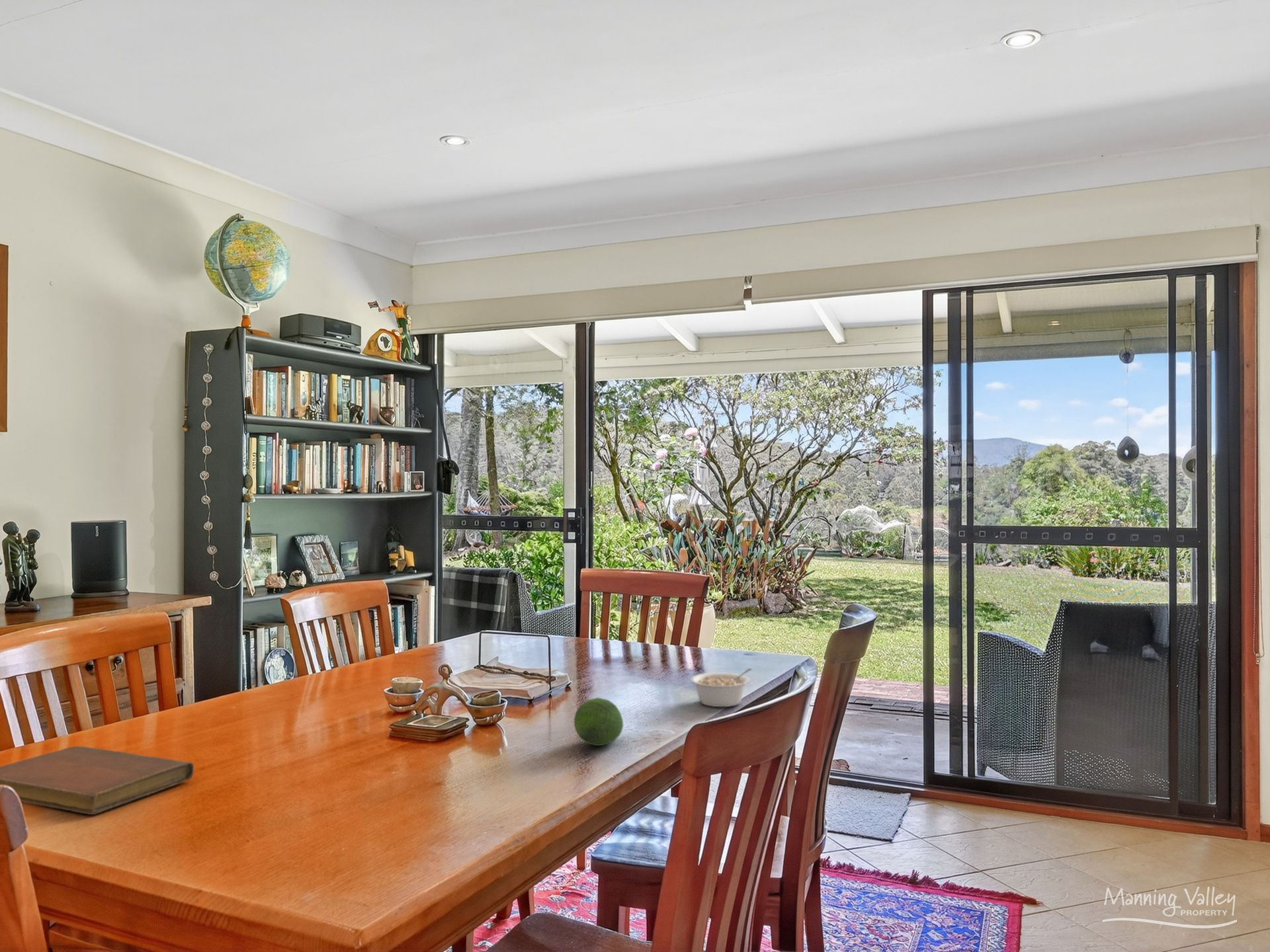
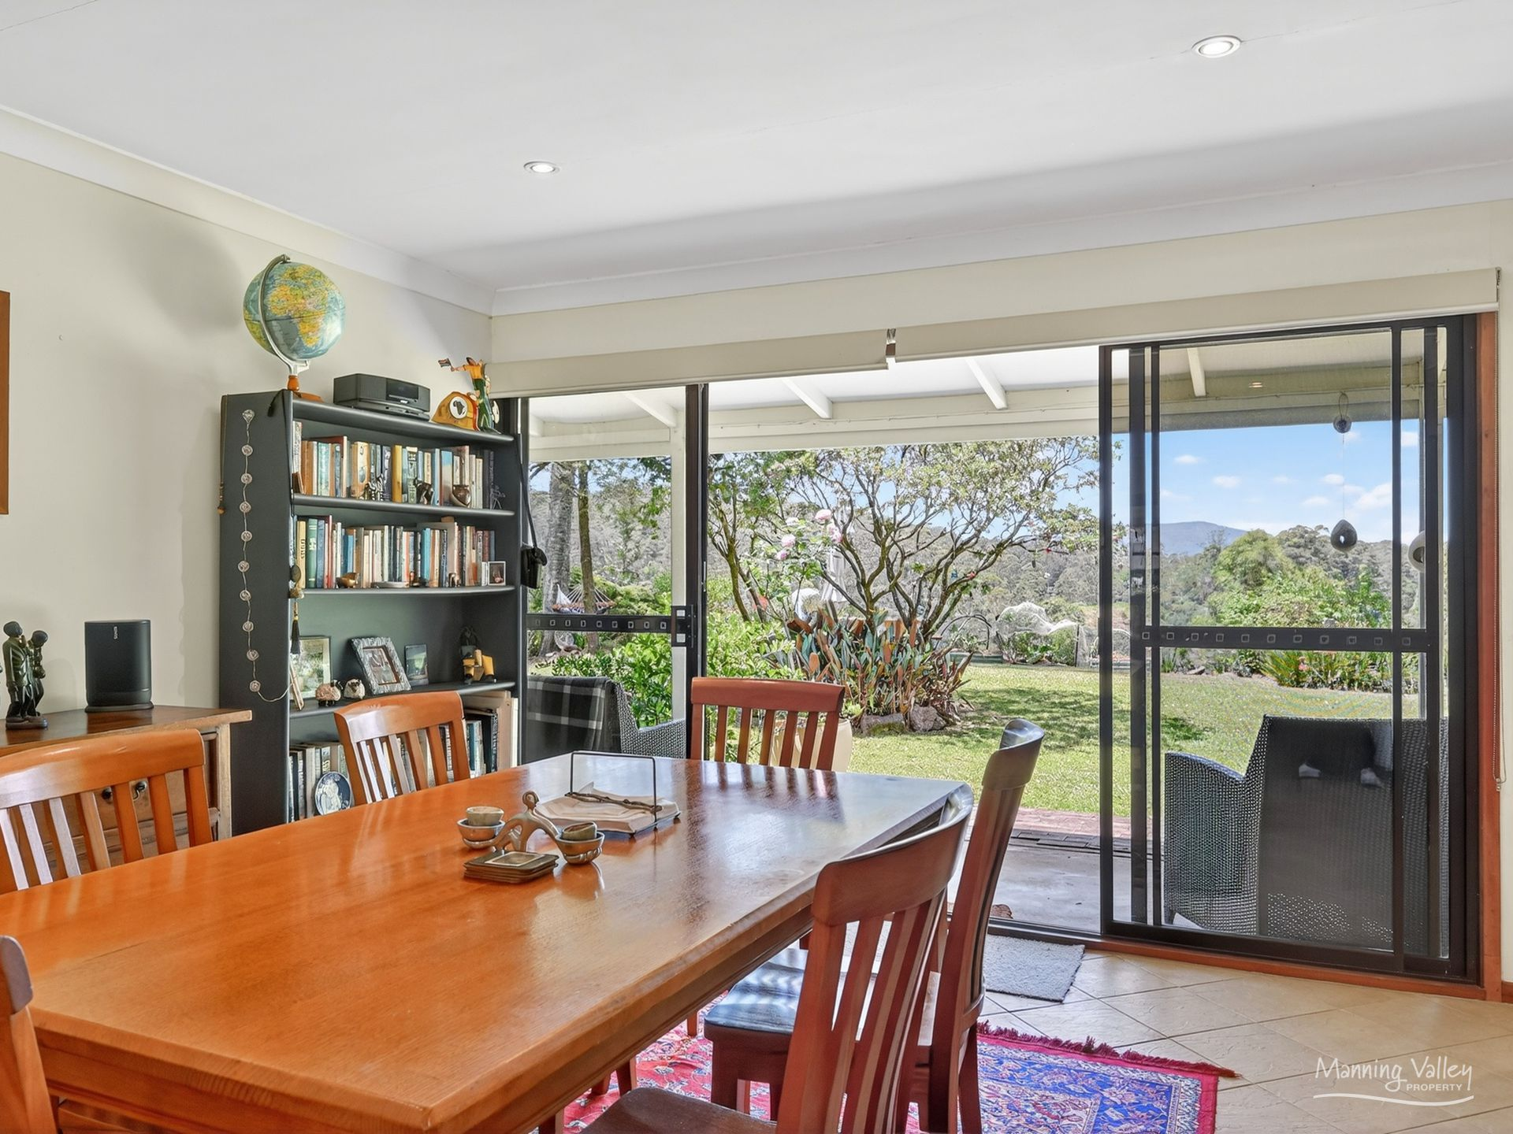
- legume (720, 688)
- notebook (85, 776)
- fruit (601, 720)
